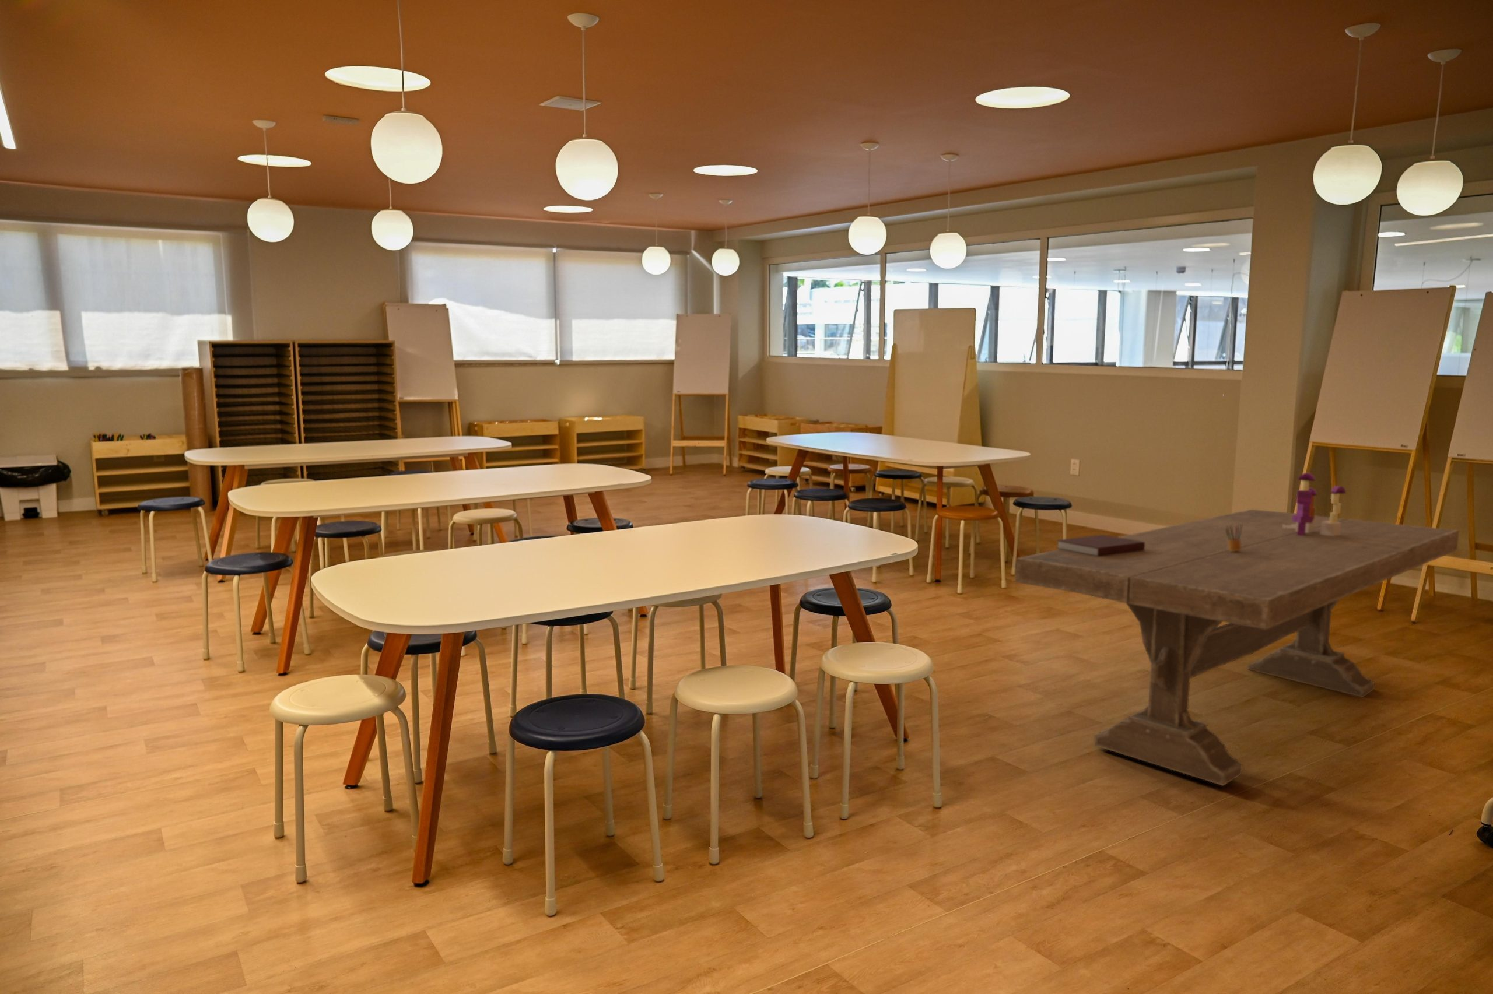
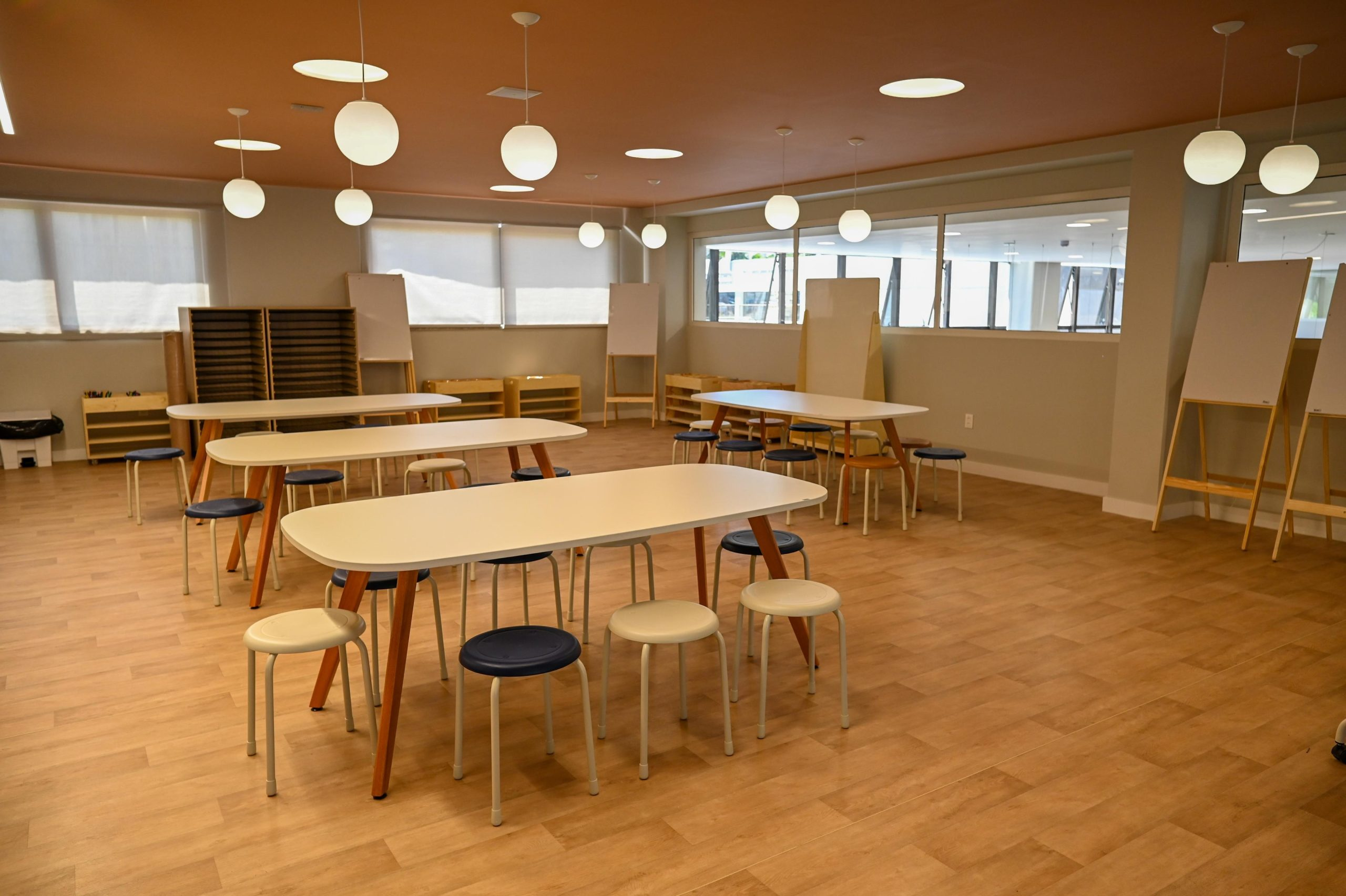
- pencil box (1237, 538)
- notebook (1100, 545)
- dining table (1252, 630)
- toy blocks (1308, 501)
